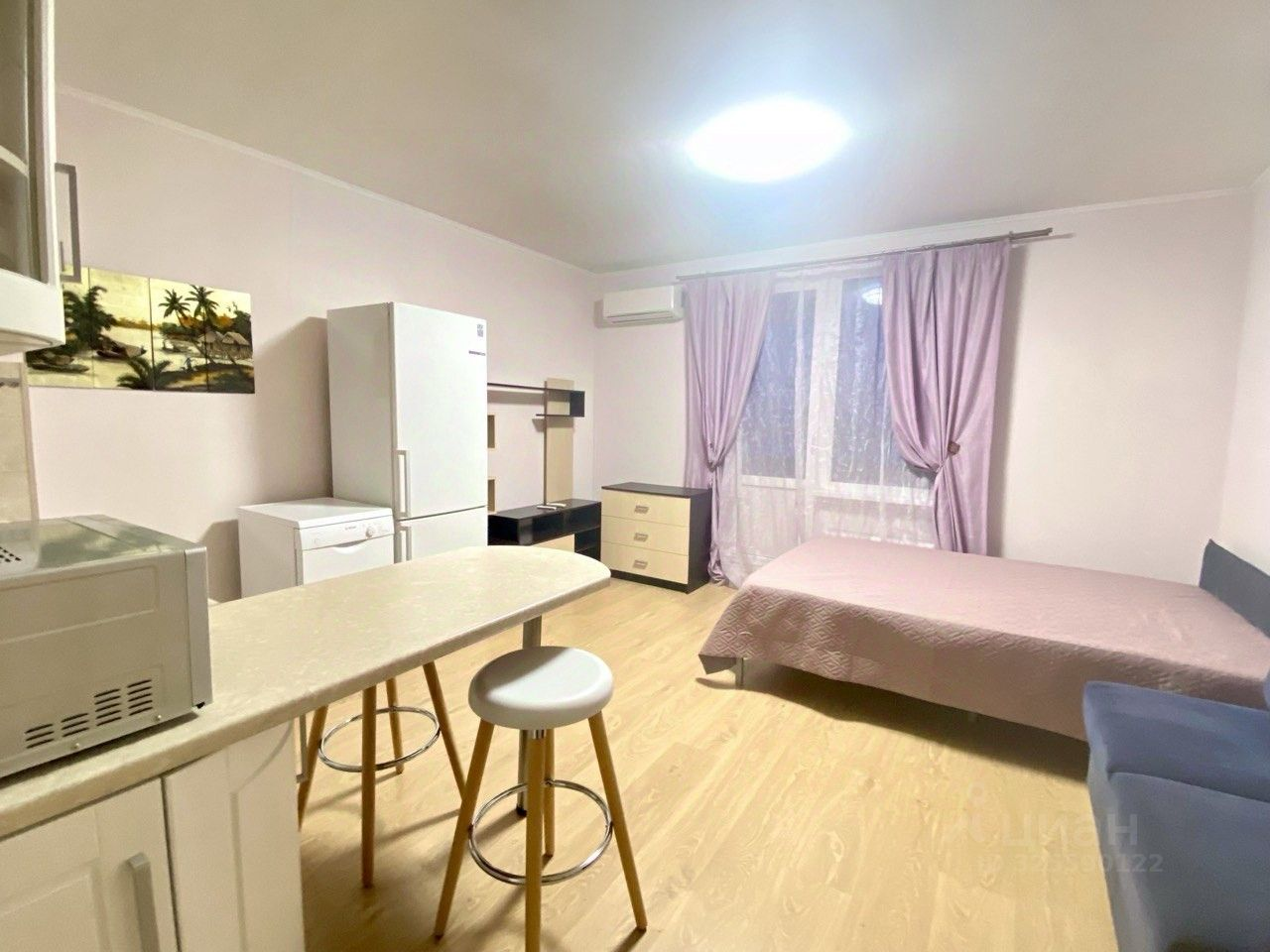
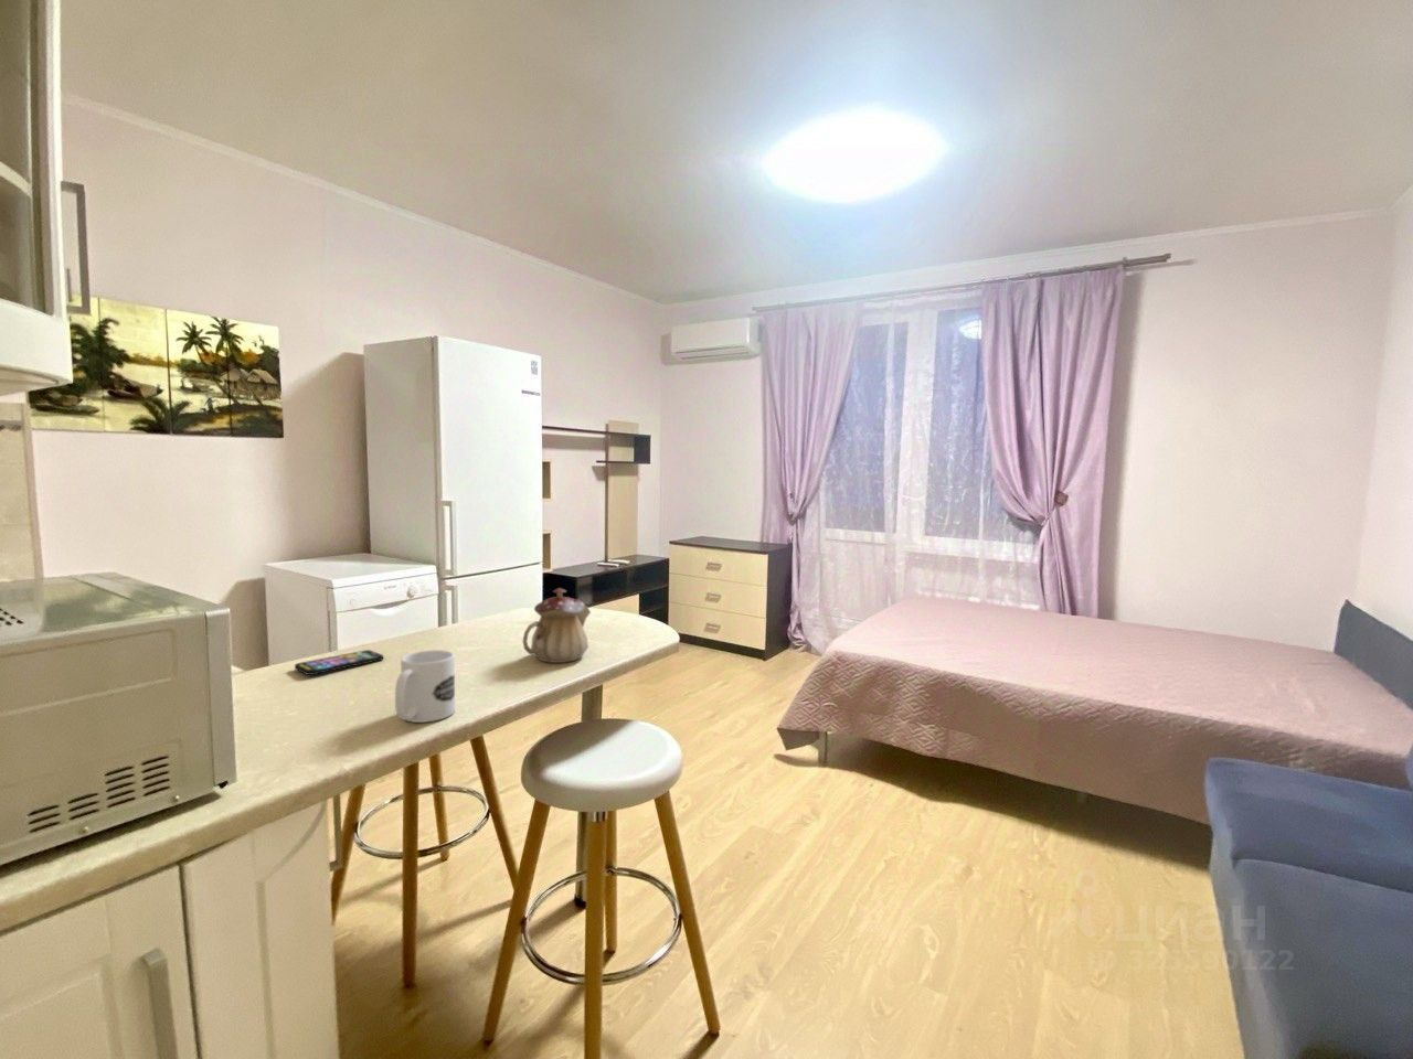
+ mug (422, 687)
+ teapot (556, 622)
+ smartphone (340, 662)
